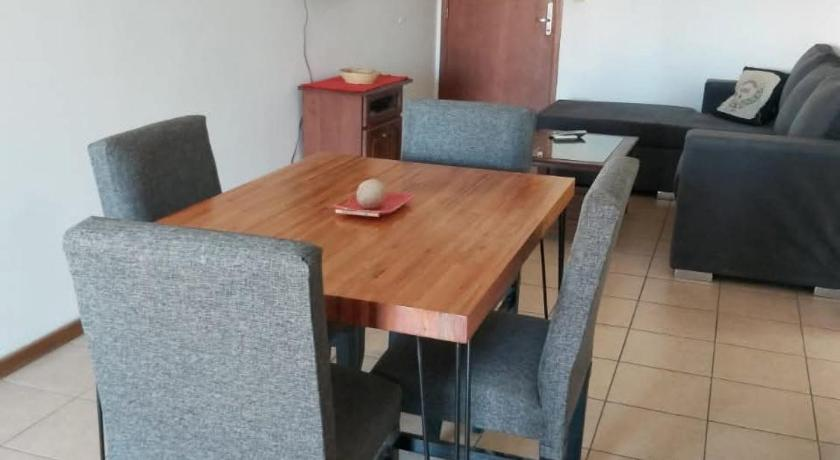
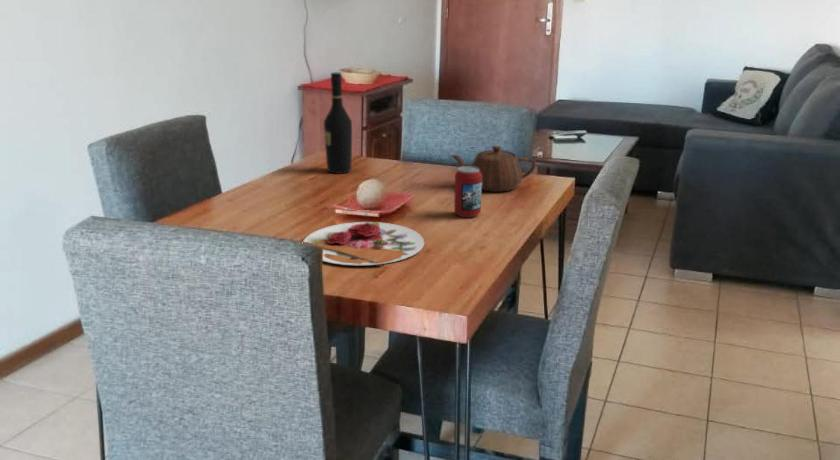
+ wine bottle (337, 123)
+ teapot (493, 166)
+ plate (363, 241)
+ beverage can (467, 191)
